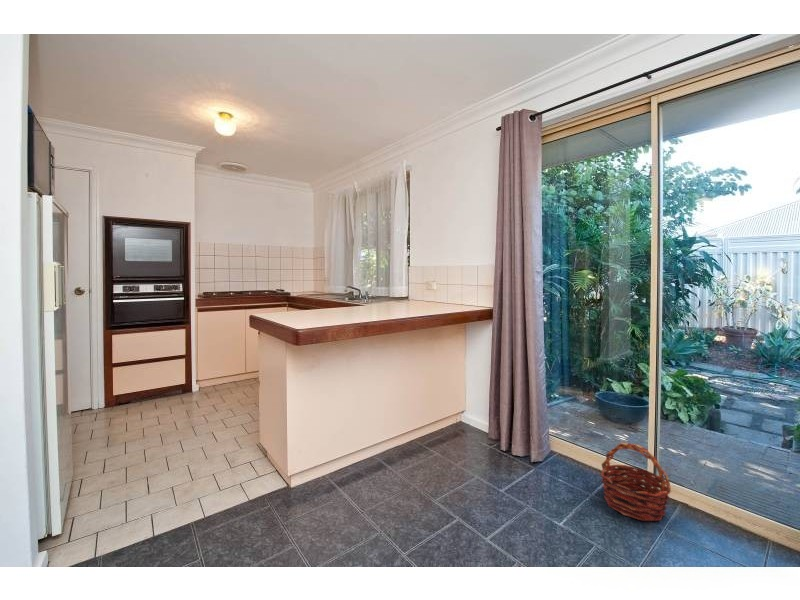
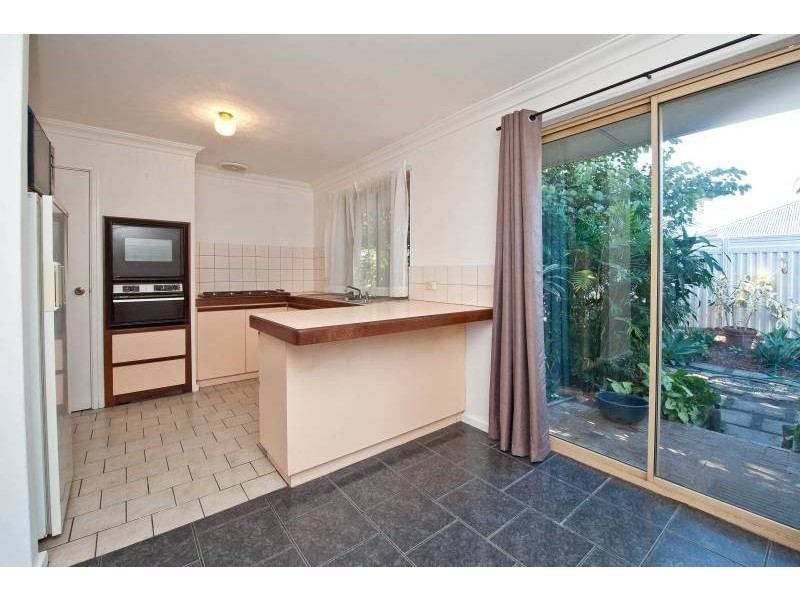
- basket (633, 475)
